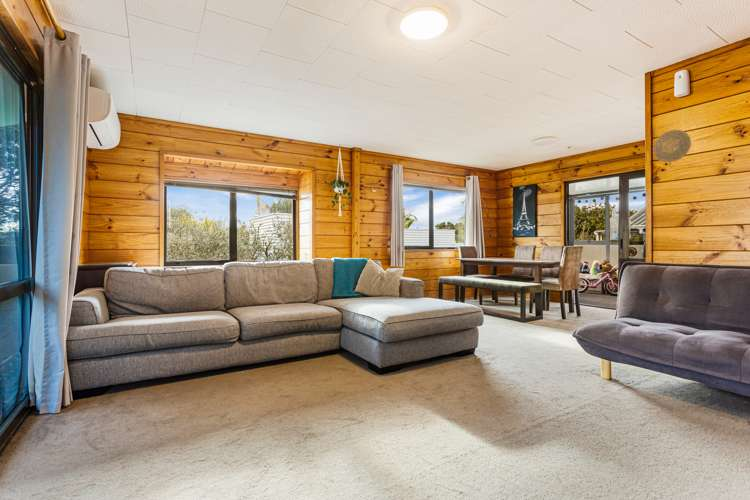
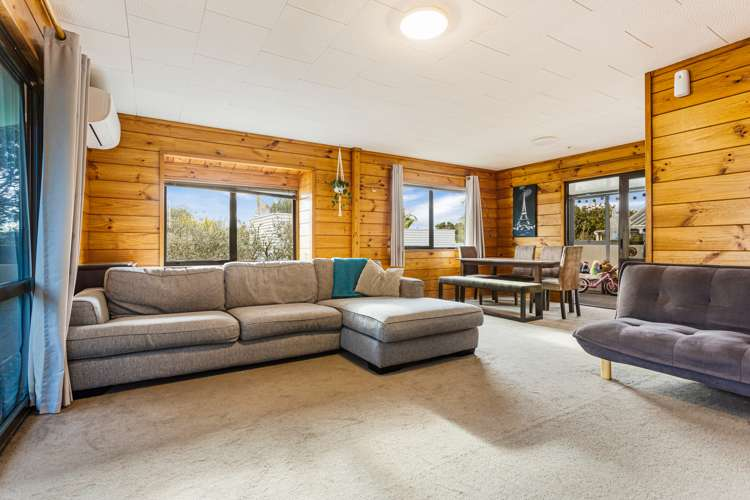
- decorative plate (670, 146)
